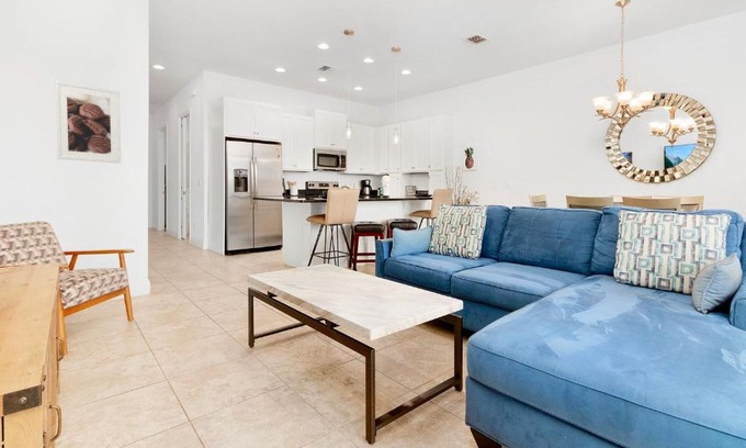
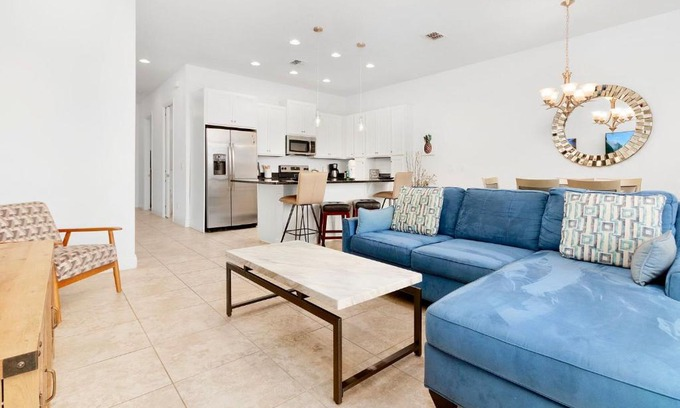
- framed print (89, 123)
